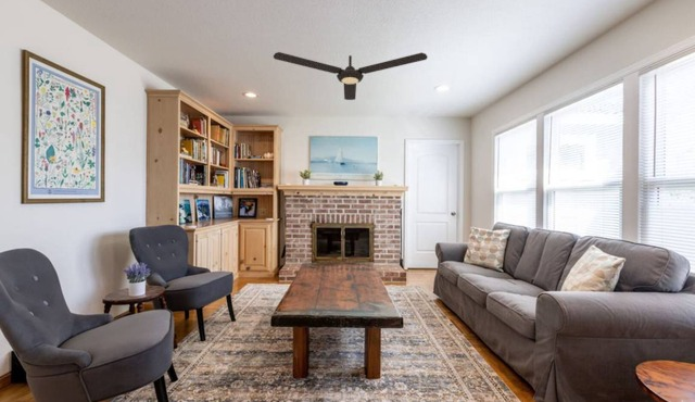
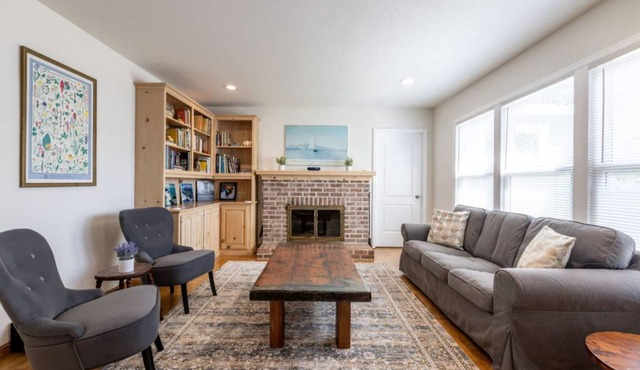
- ceiling fan (350, 75)
